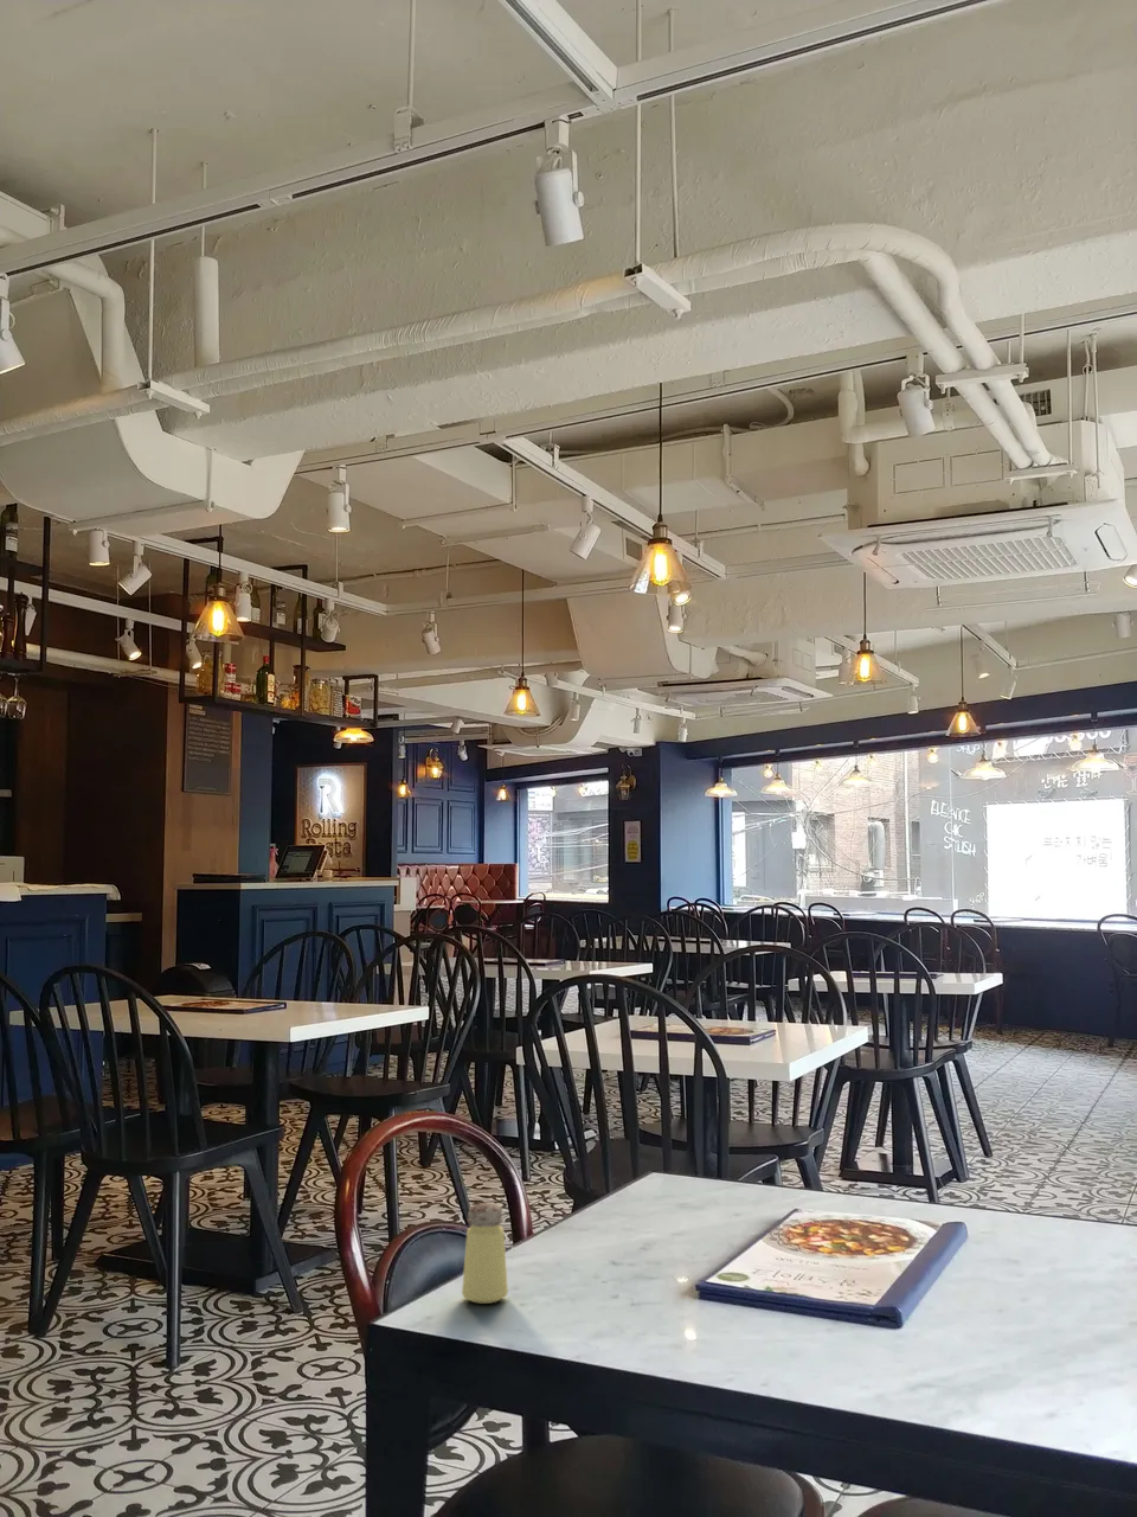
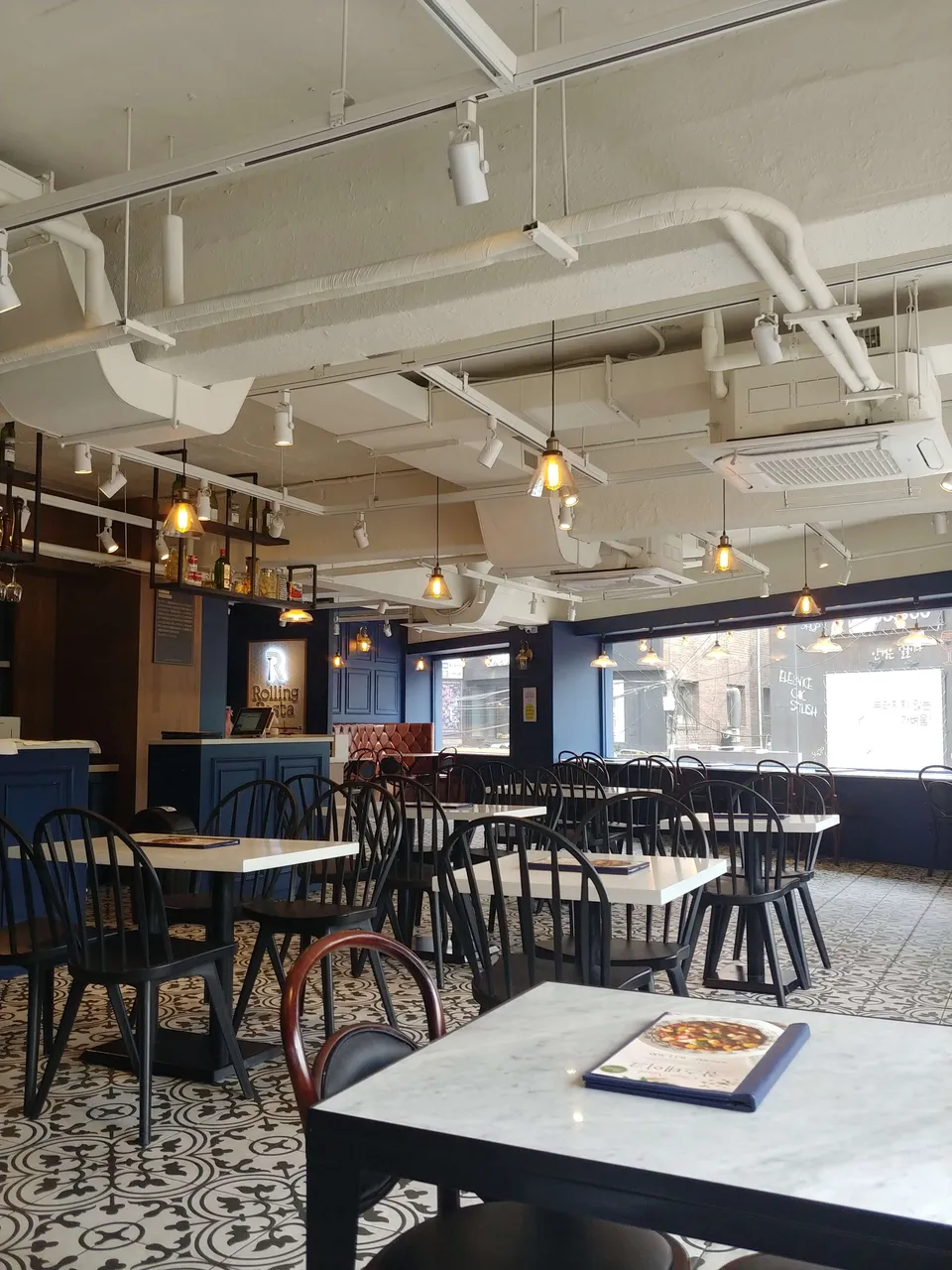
- saltshaker (485, 1251)
